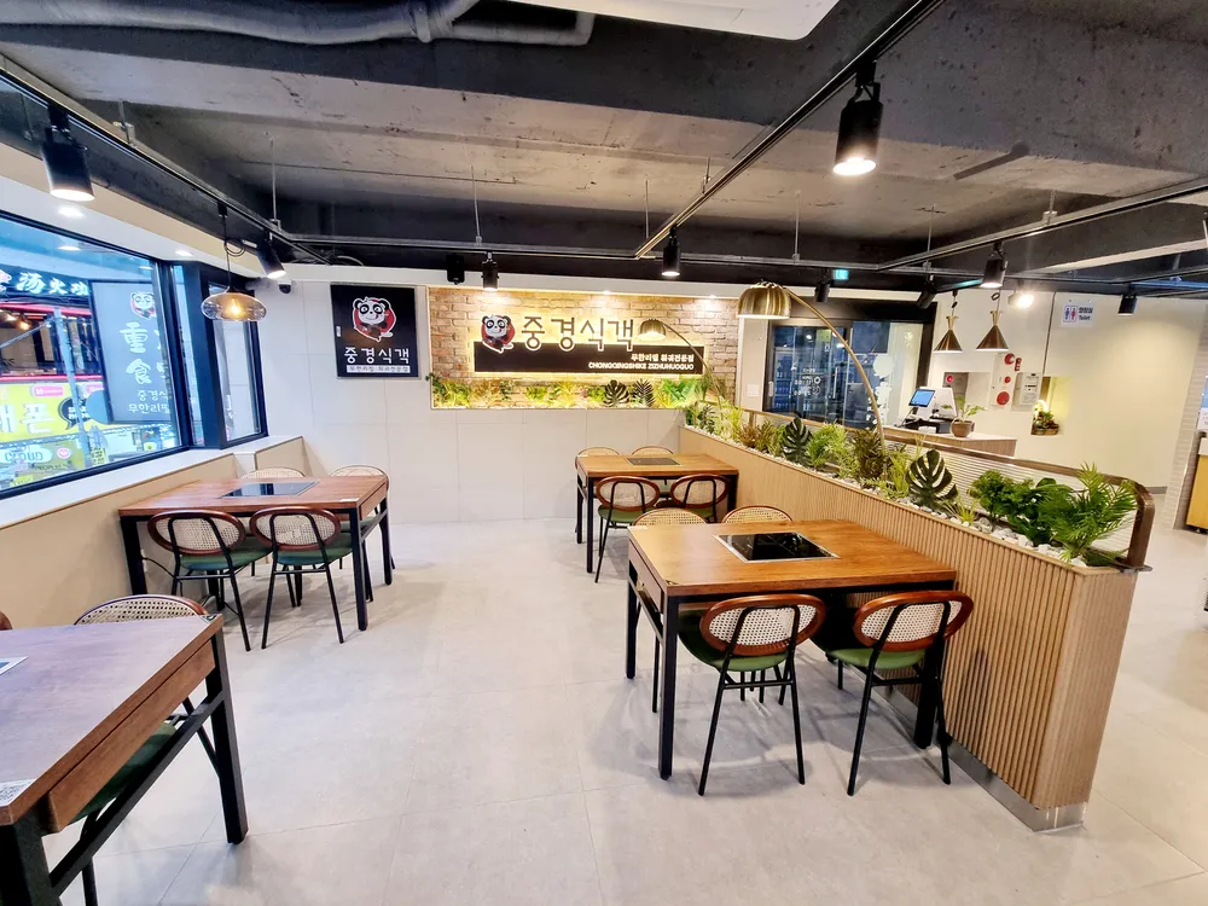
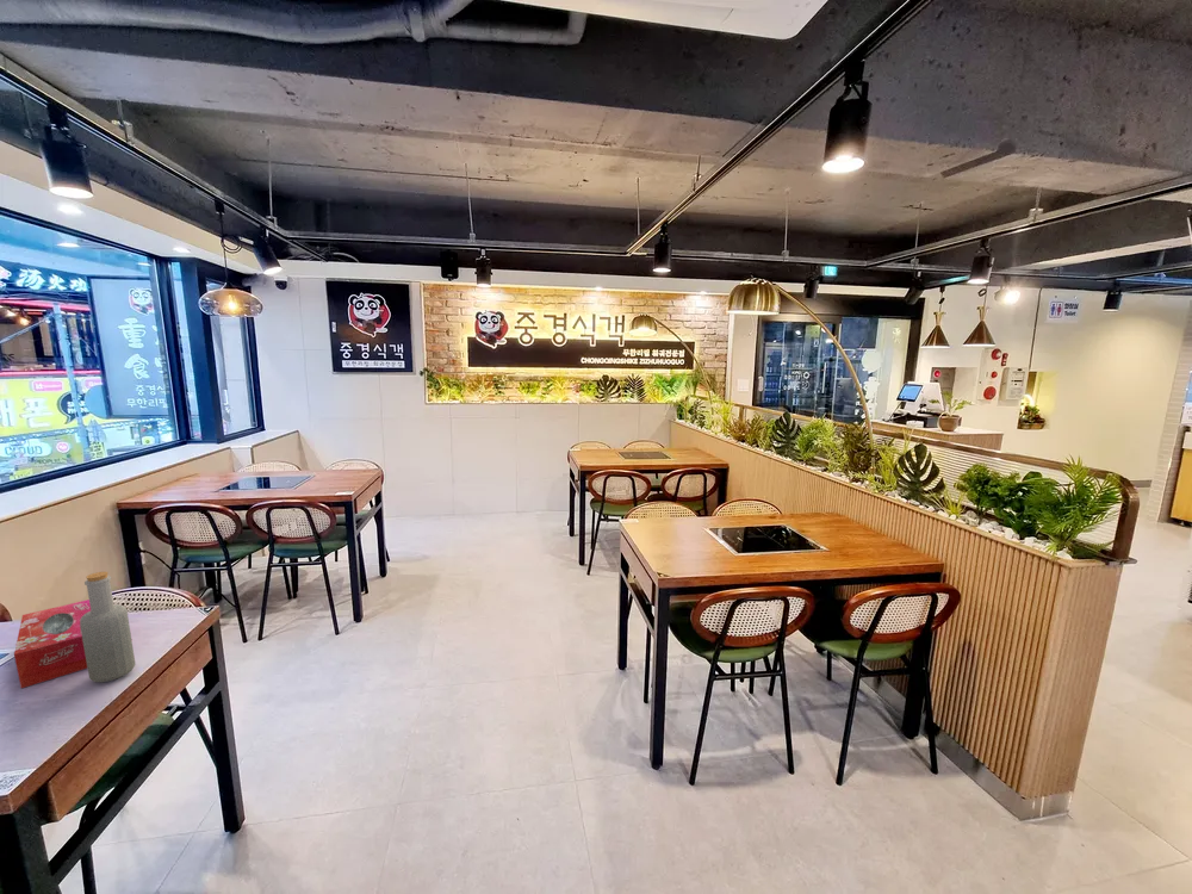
+ bottle (105, 626)
+ tissue box (61, 639)
